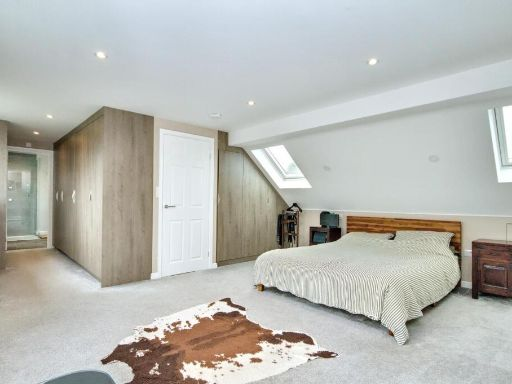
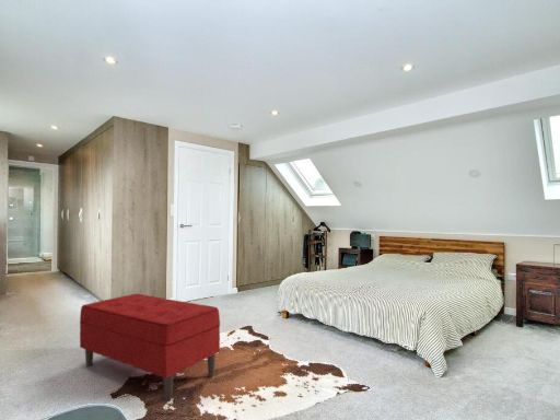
+ bench (148, 338)
